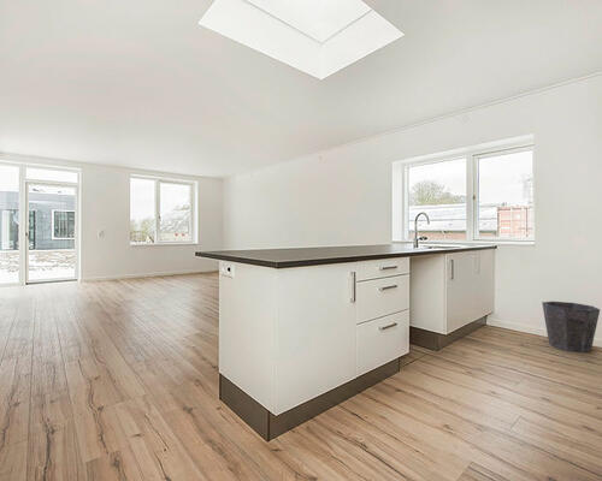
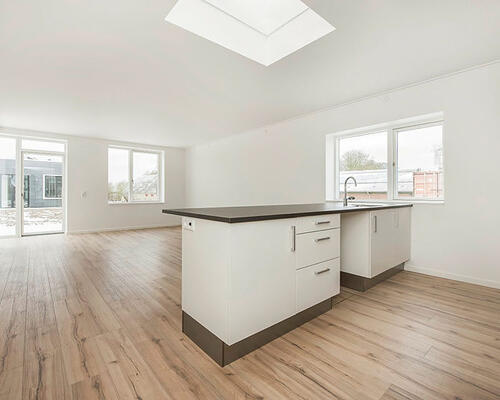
- waste bin (568, 326)
